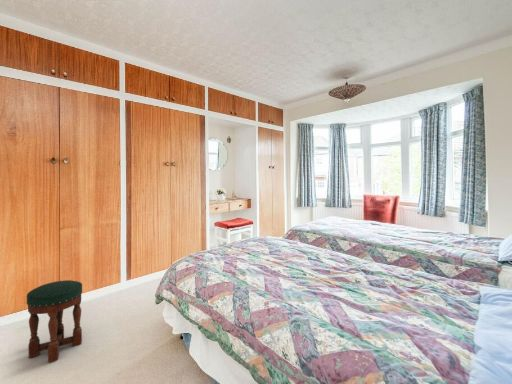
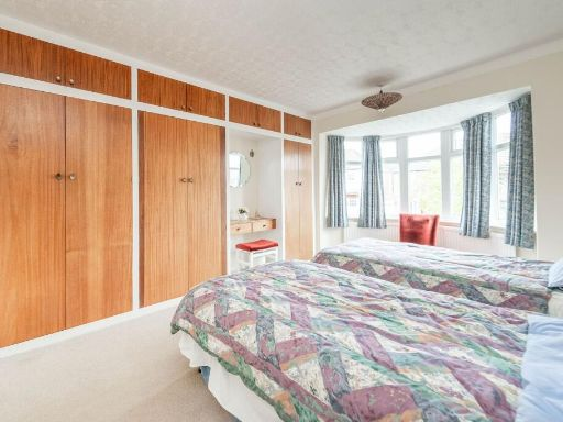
- stool (56, 316)
